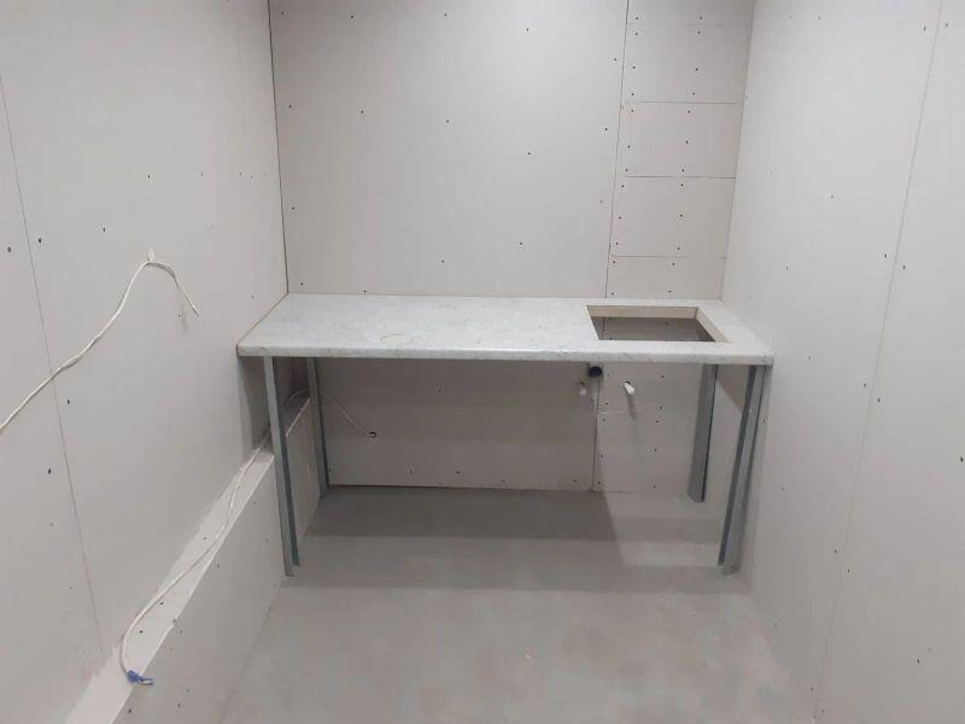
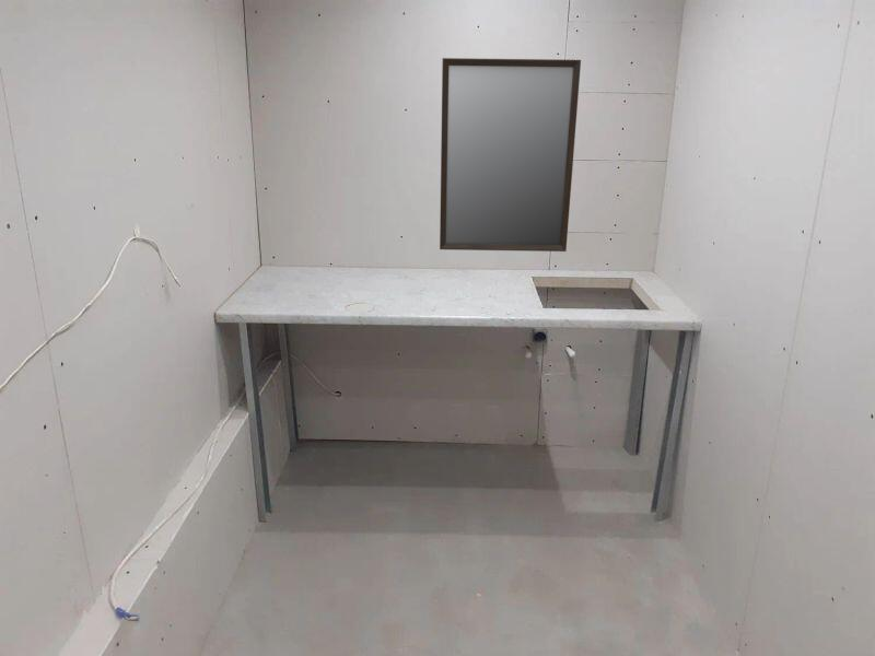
+ home mirror (506, 159)
